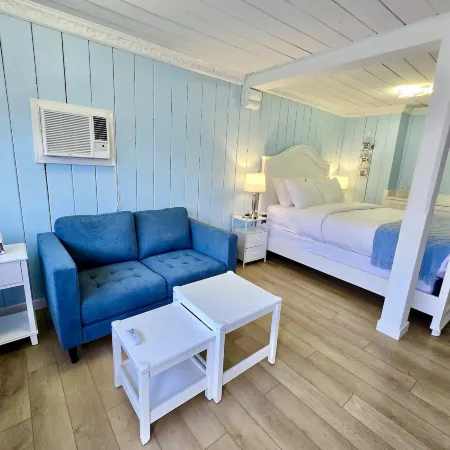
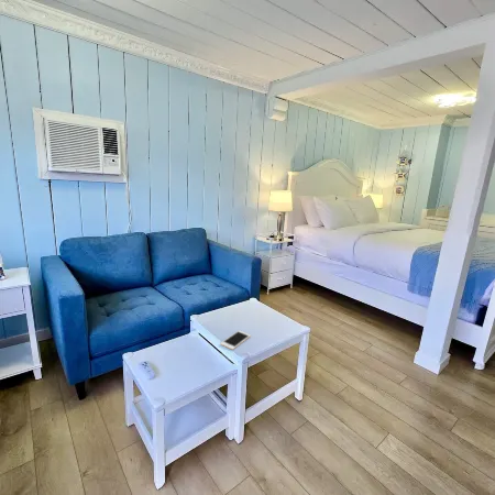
+ cell phone (235, 339)
